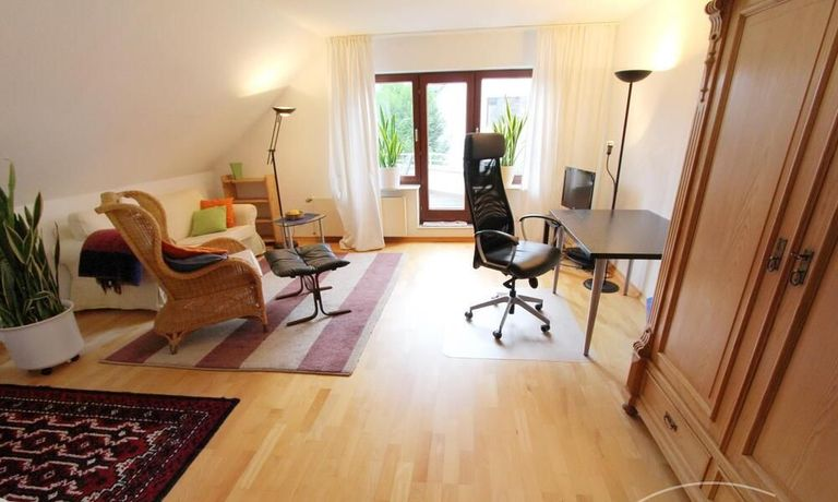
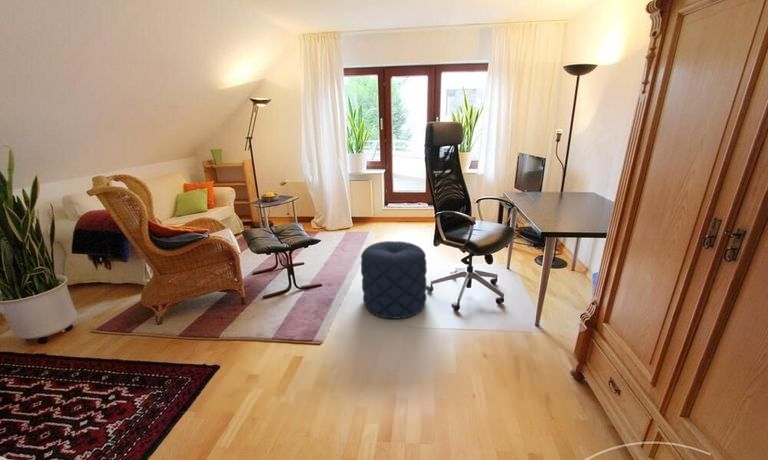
+ pouf (393, 276)
